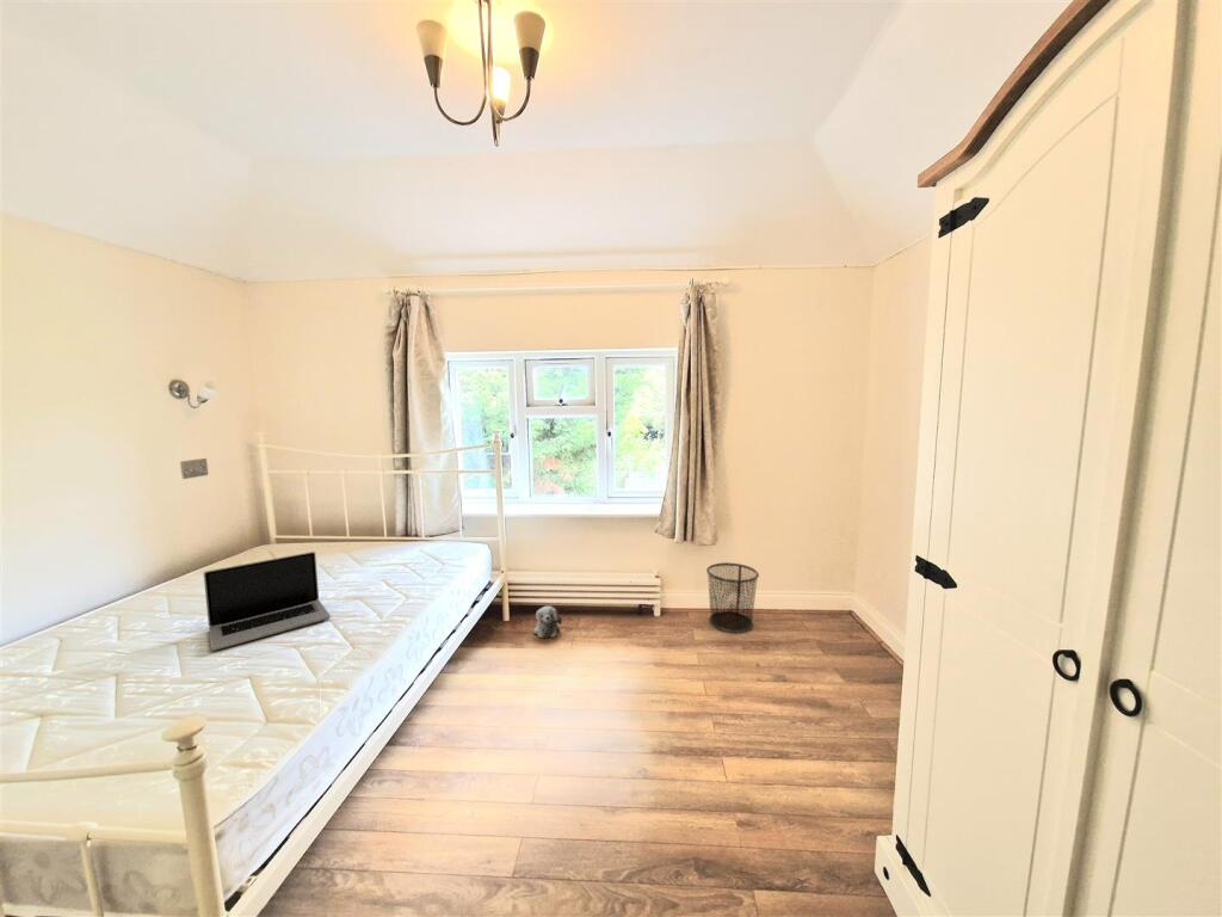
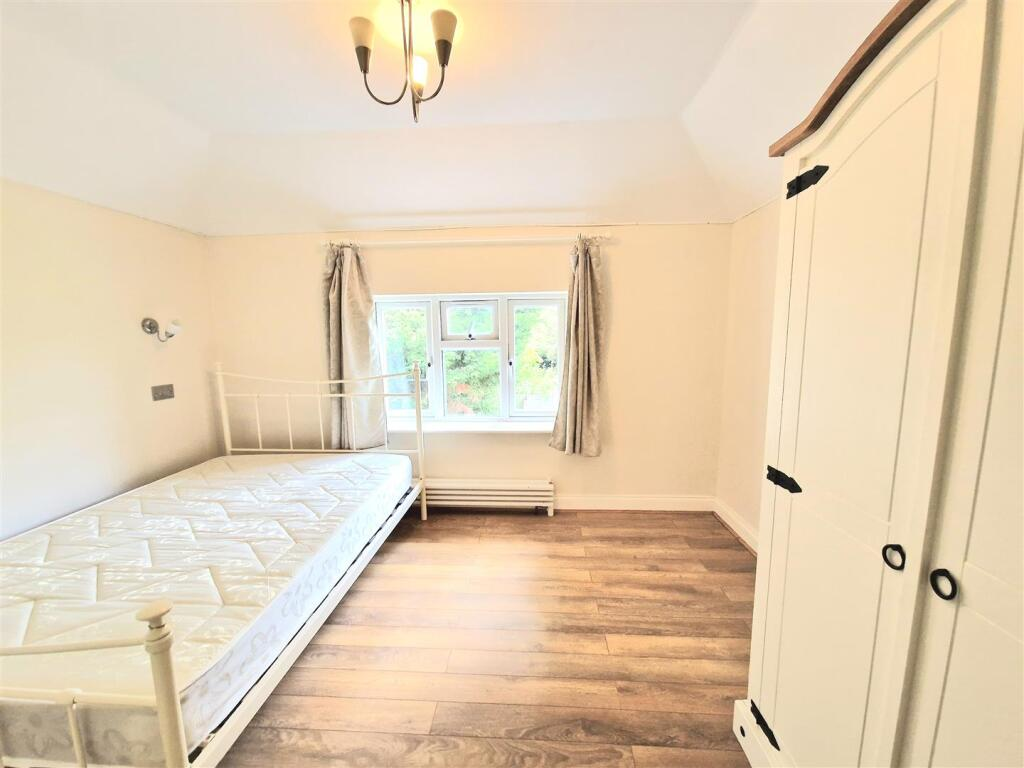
- laptop (269, 596)
- waste bin (732, 596)
- plush toy (544, 616)
